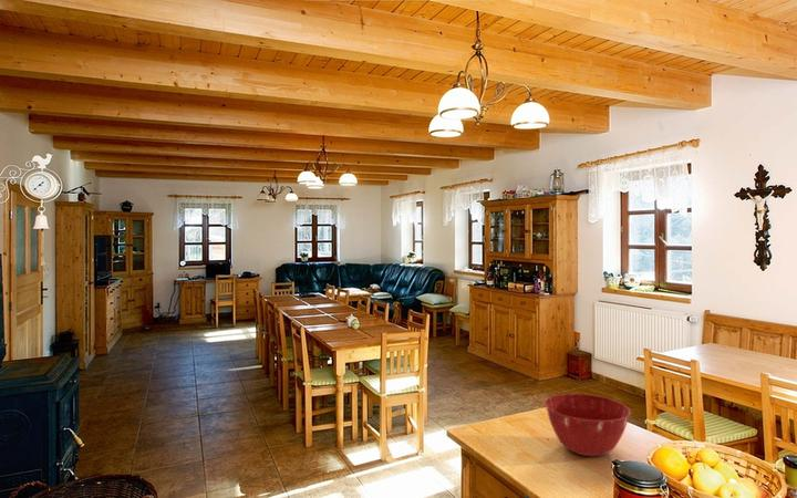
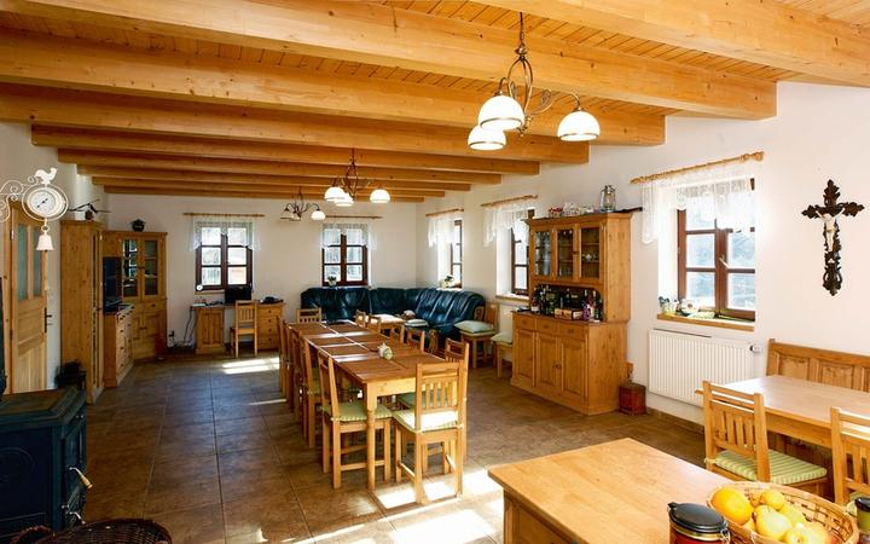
- mixing bowl (586, 426)
